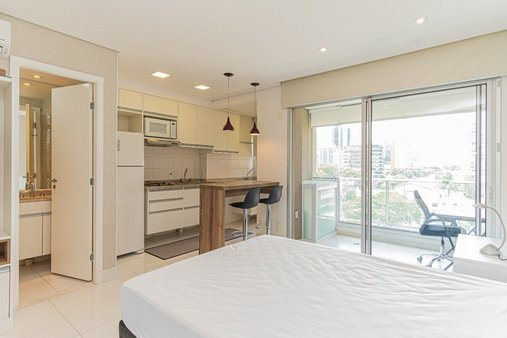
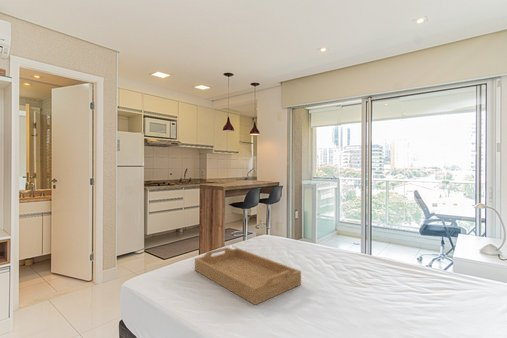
+ serving tray (244, 268)
